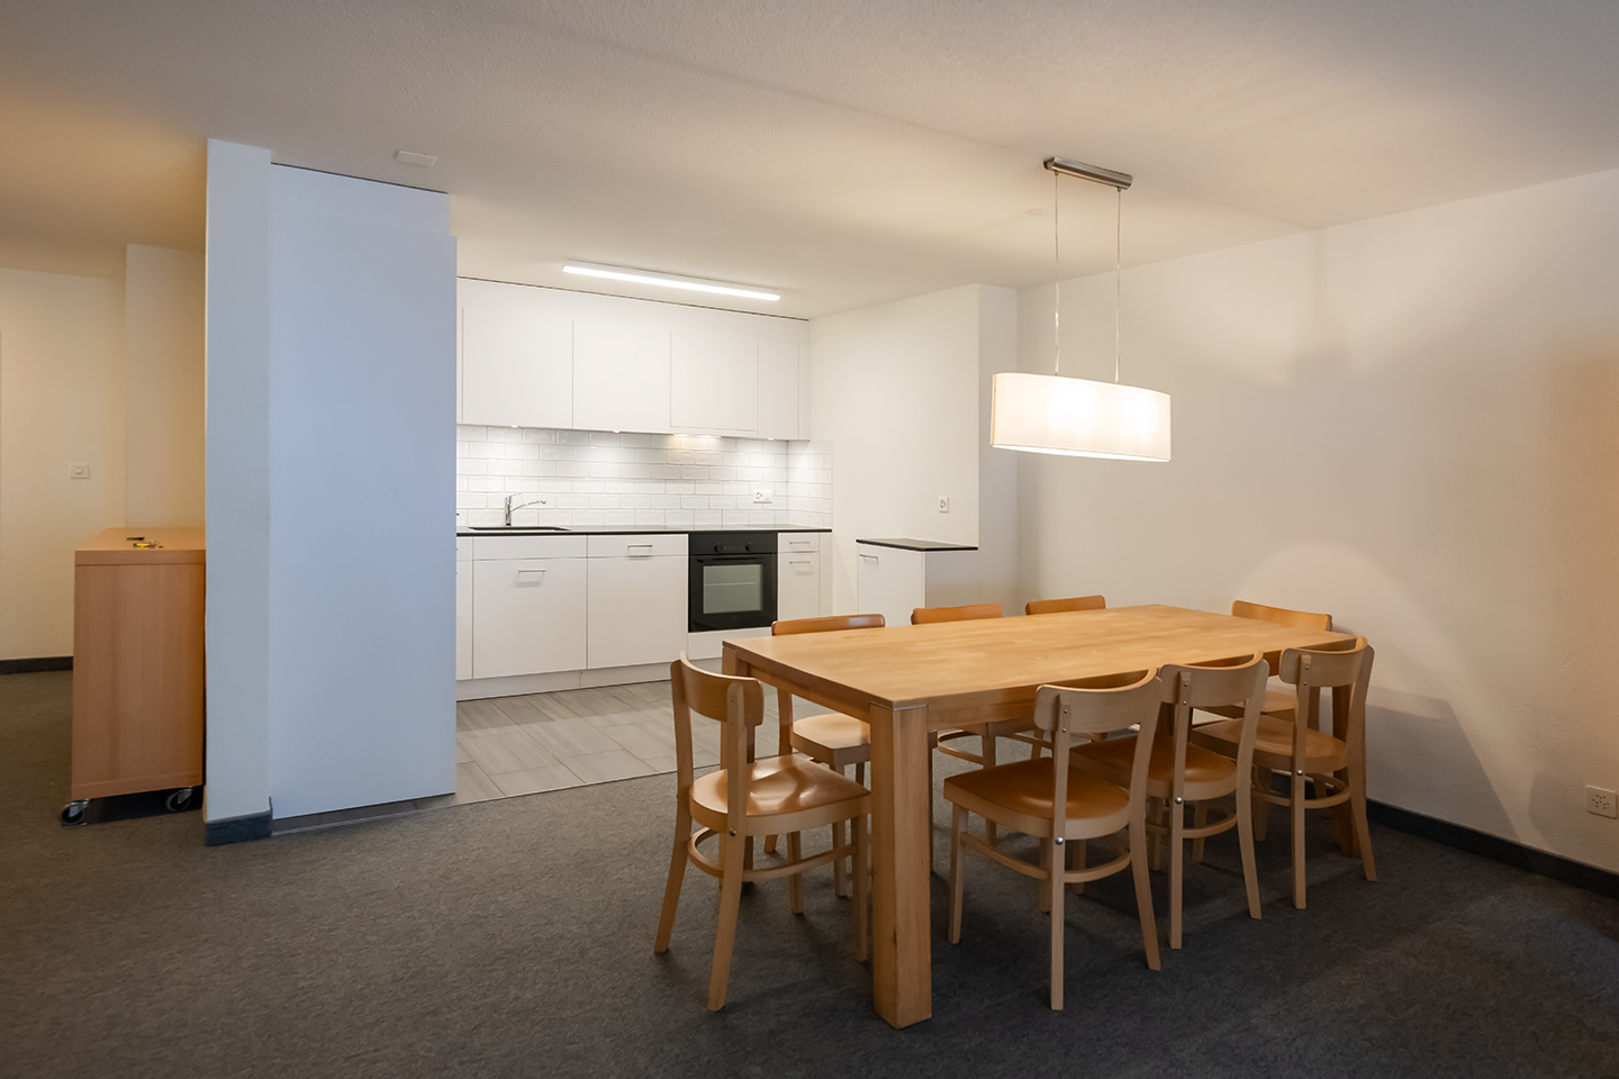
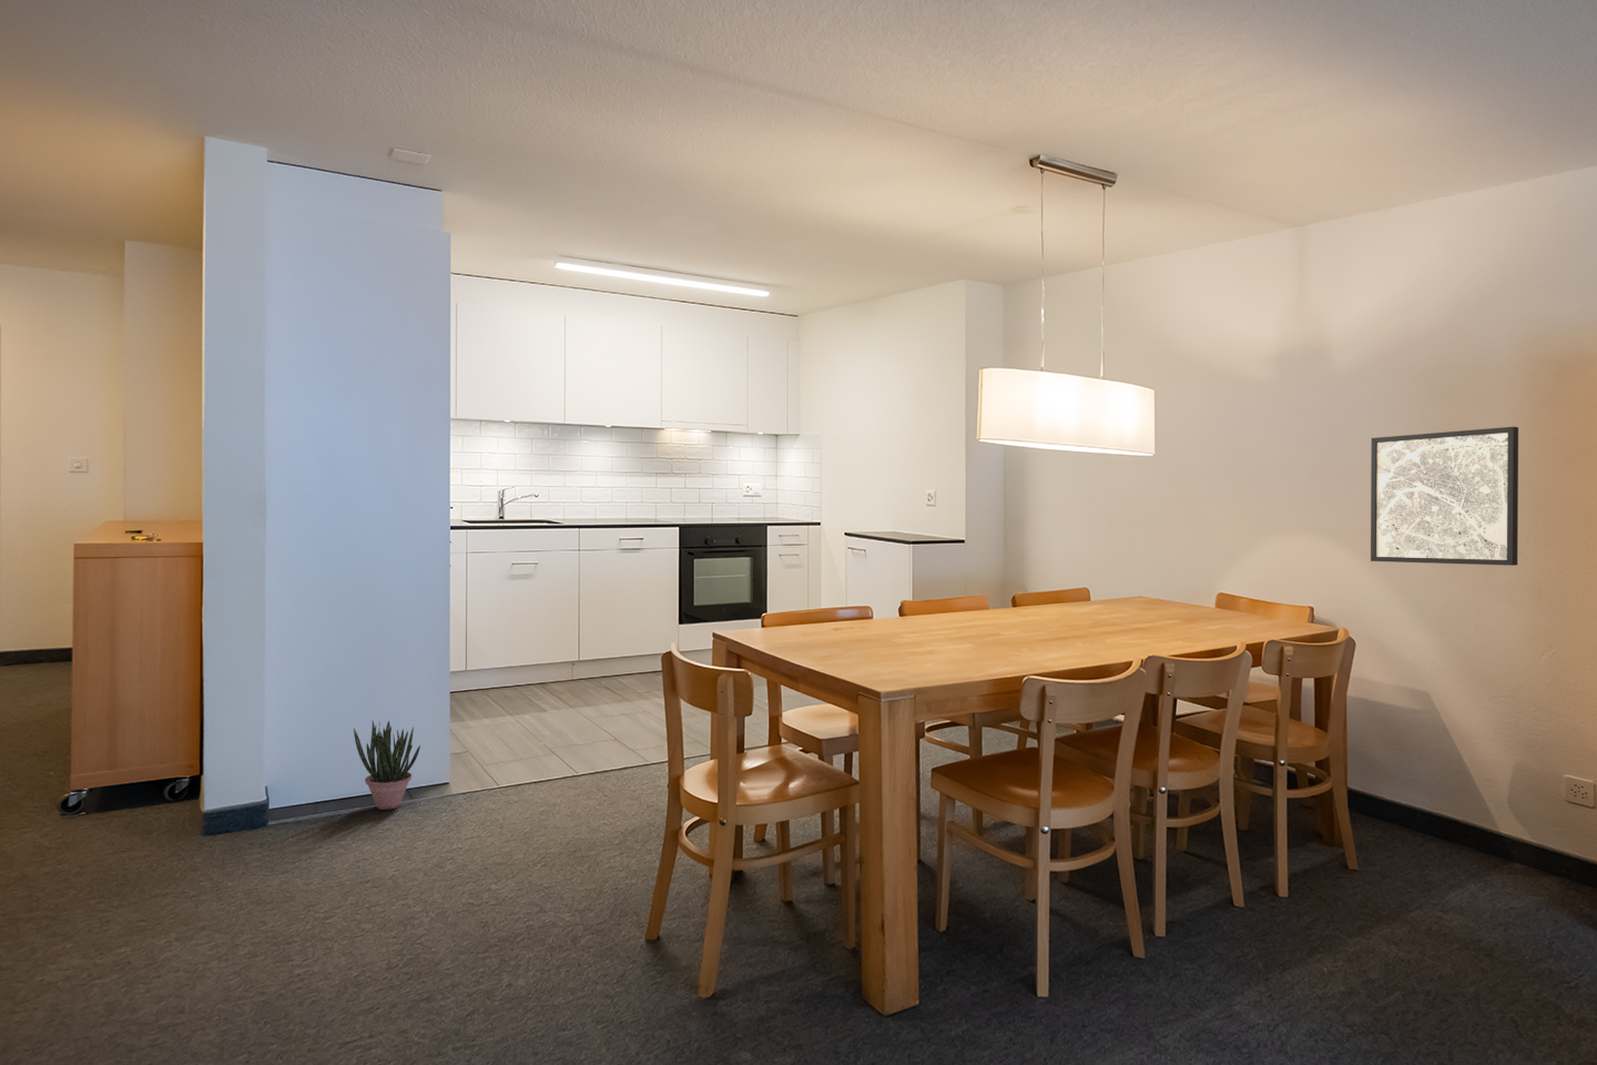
+ potted plant (386, 763)
+ wall art (1439, 497)
